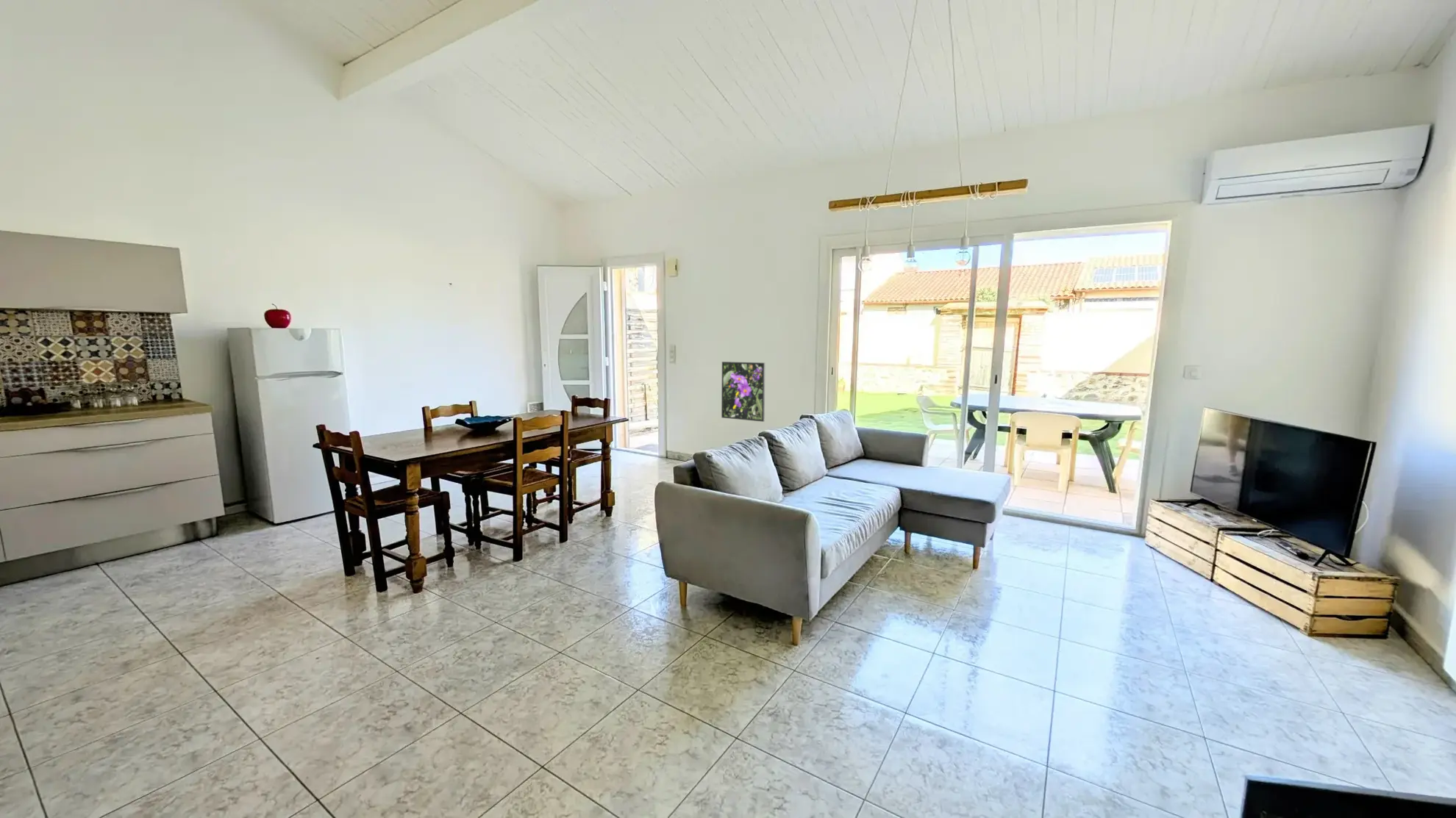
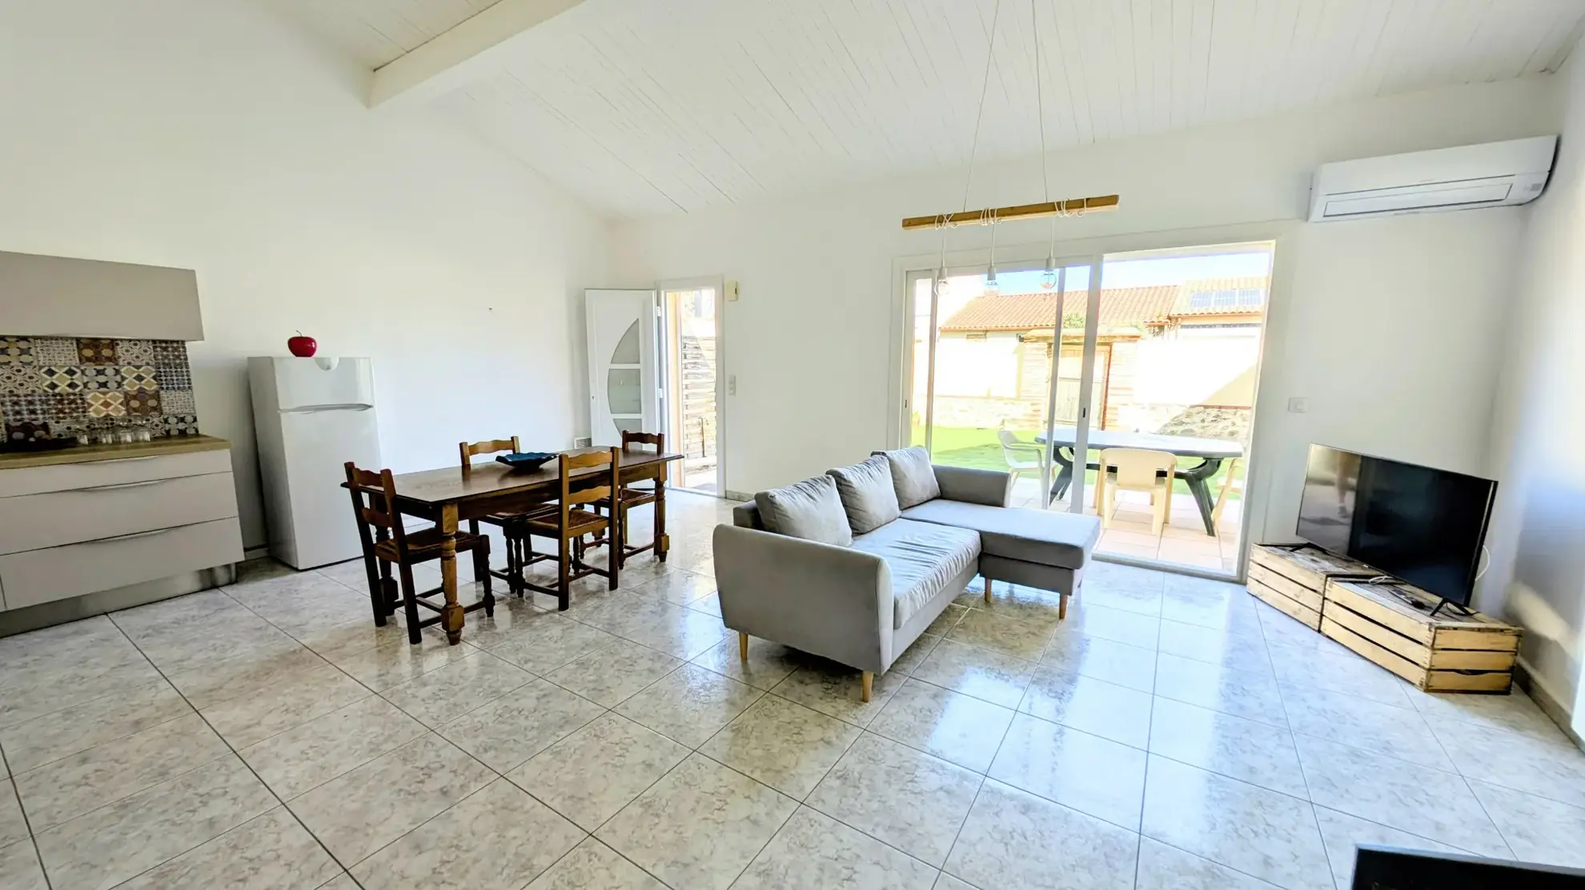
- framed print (743, 391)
